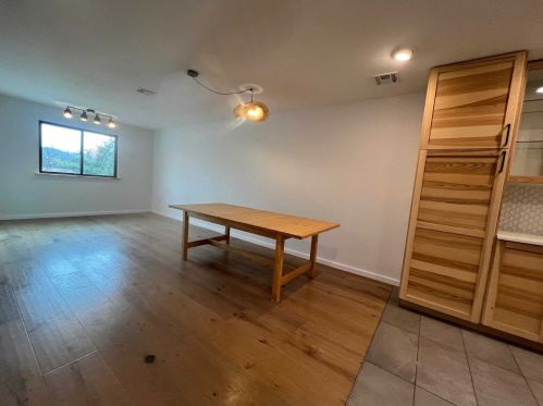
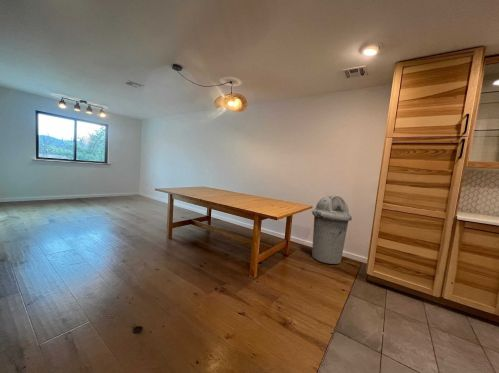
+ trash can (329, 226)
